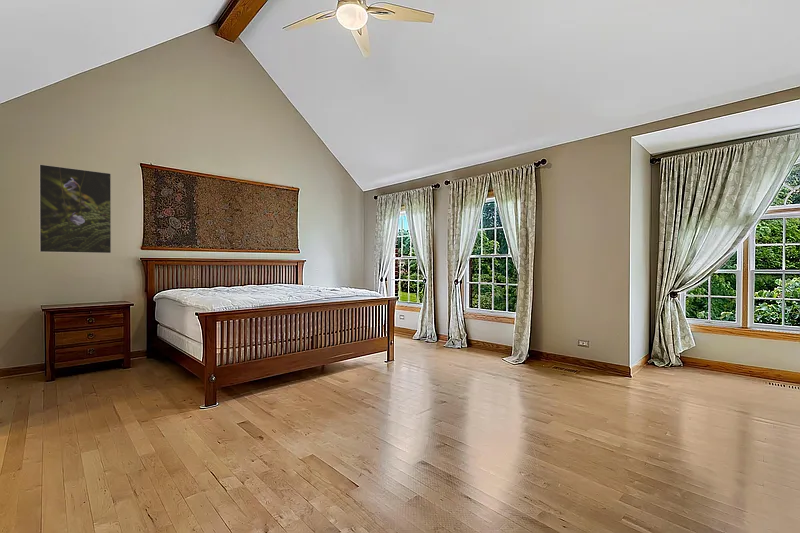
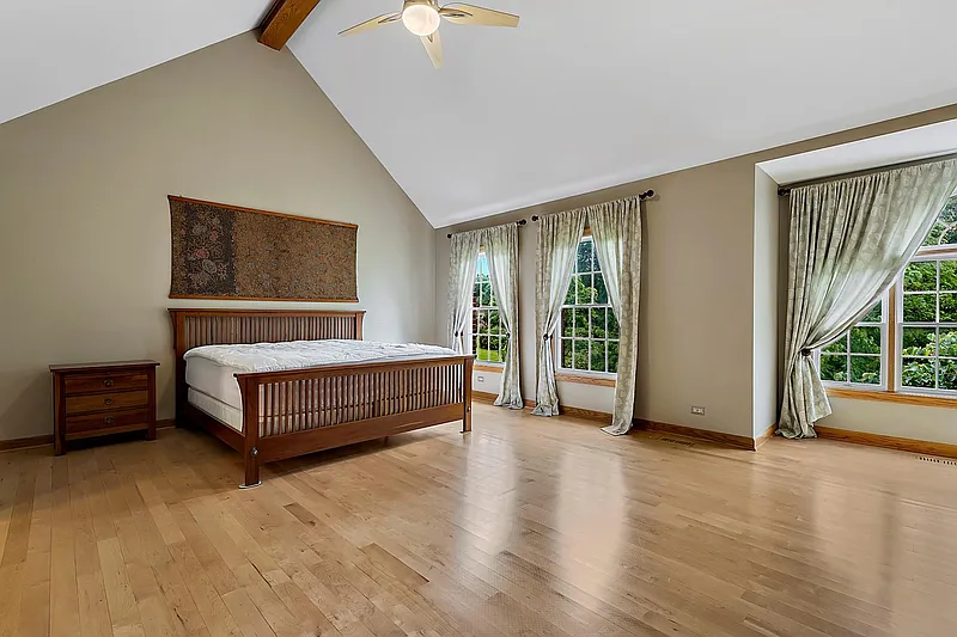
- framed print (76, 210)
